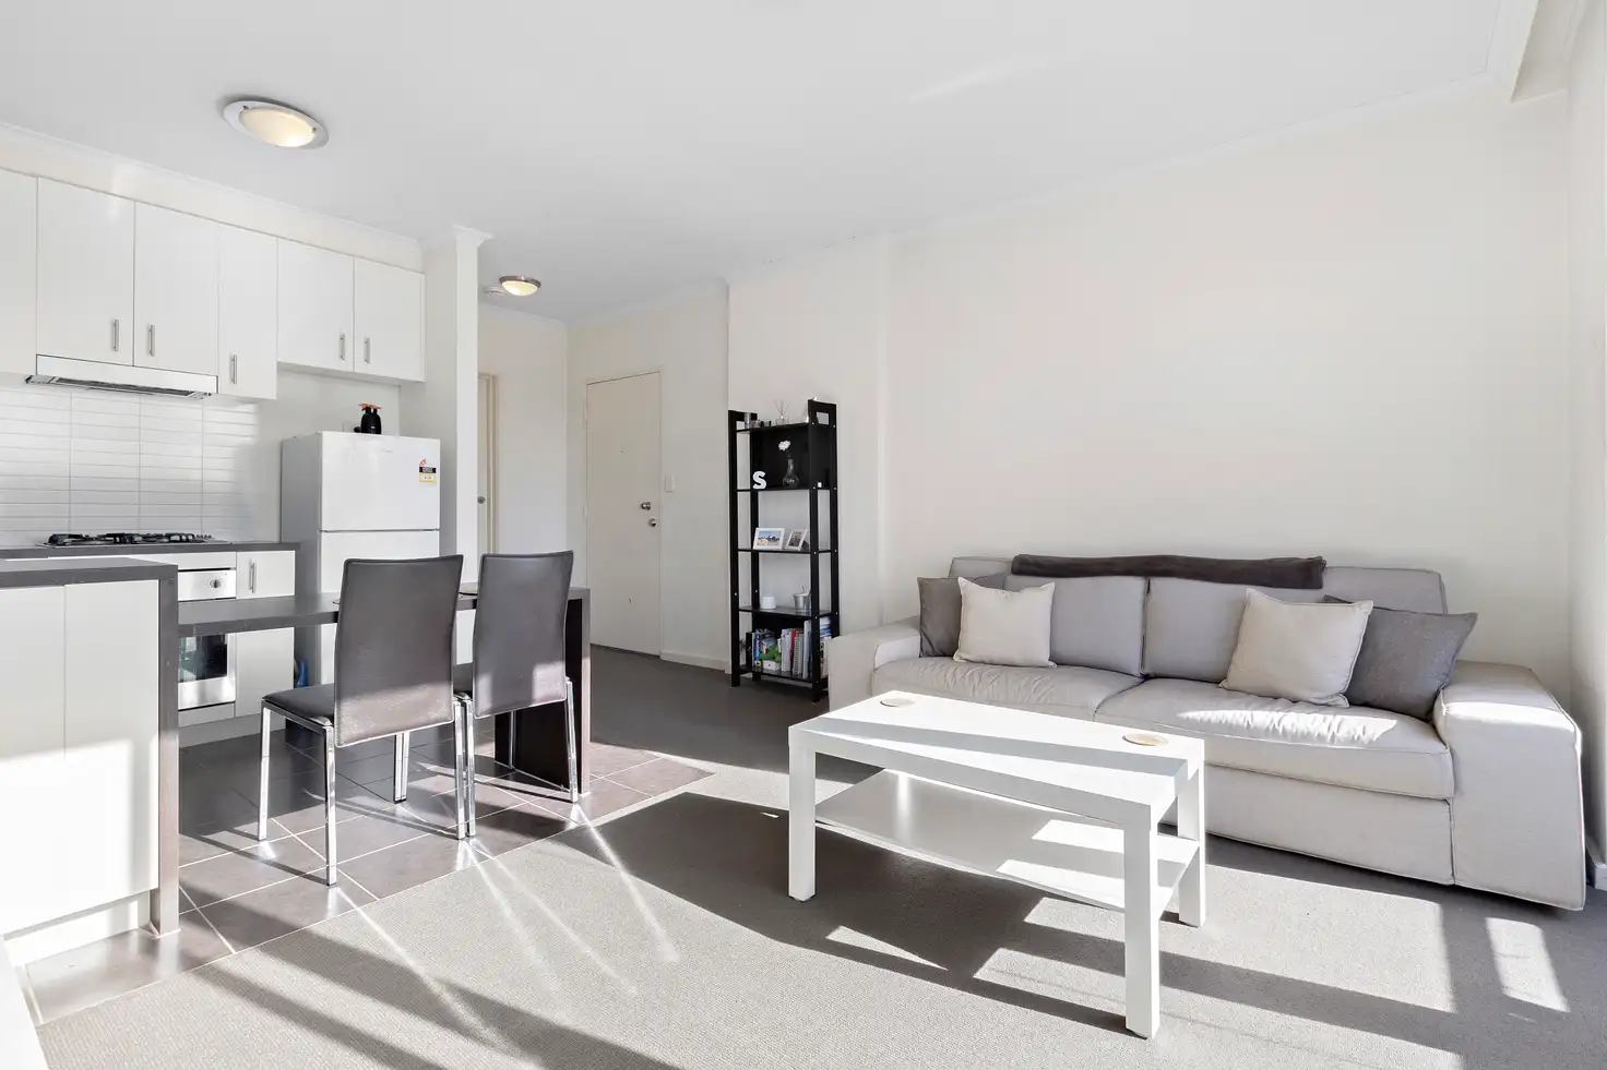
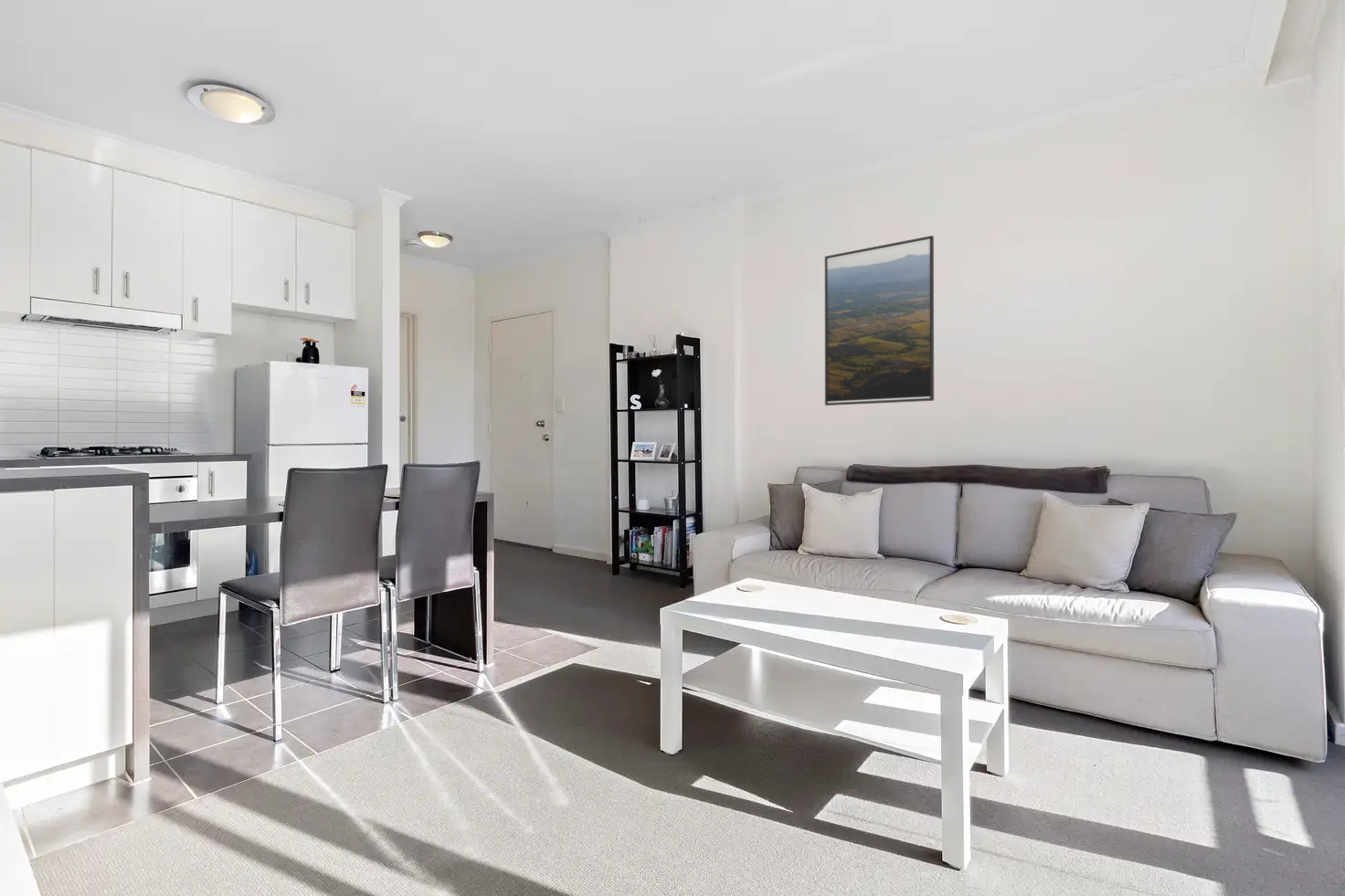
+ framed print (876, 324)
